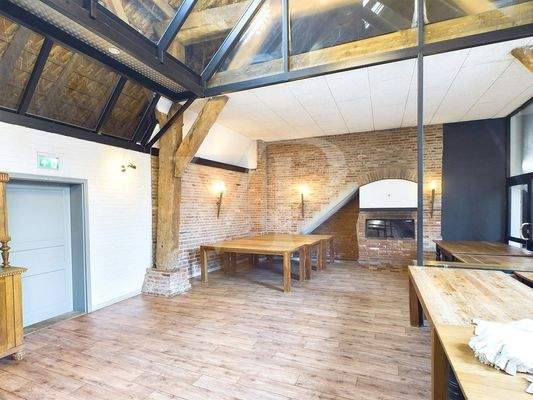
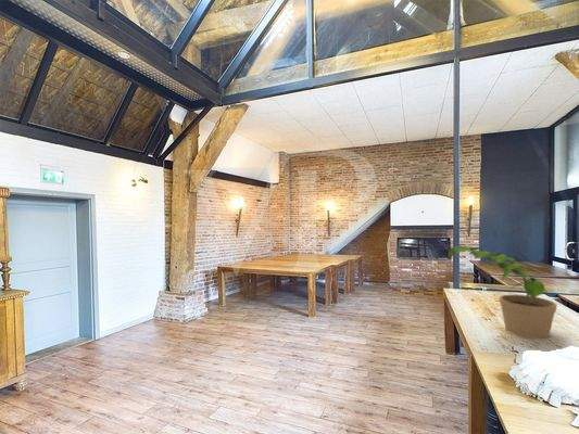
+ potted plant (502, 280)
